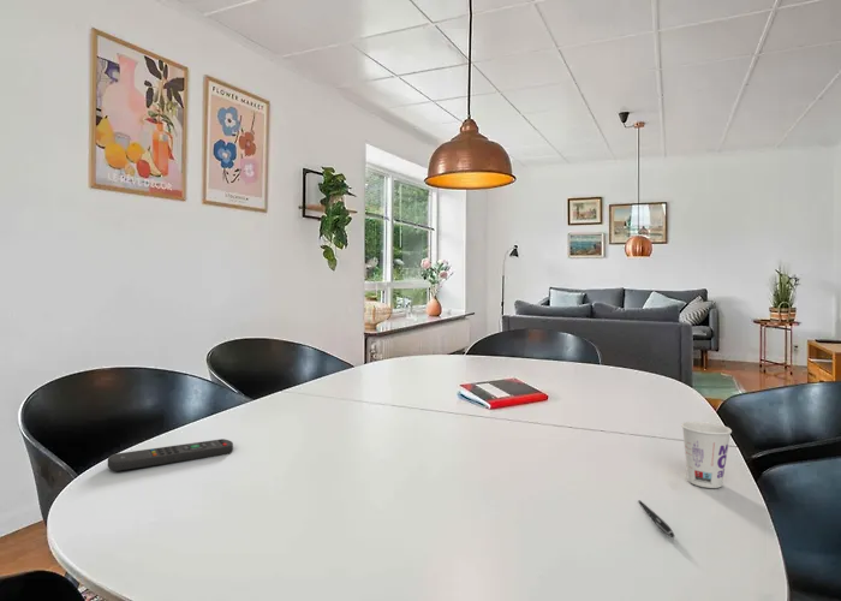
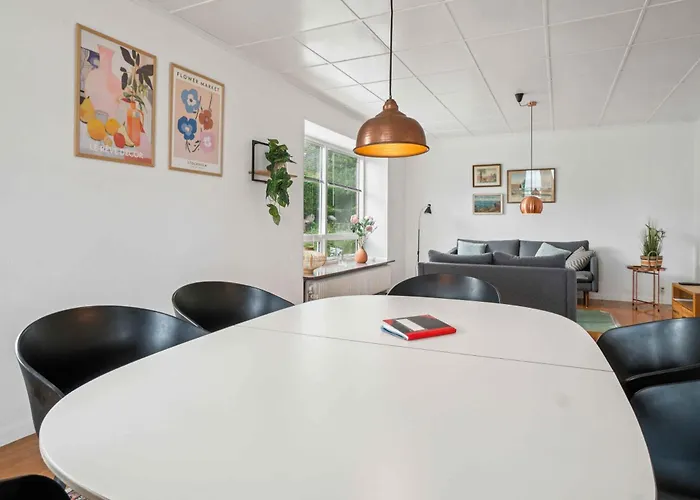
- cup (705, 454)
- pen (655, 516)
- remote control (173, 453)
